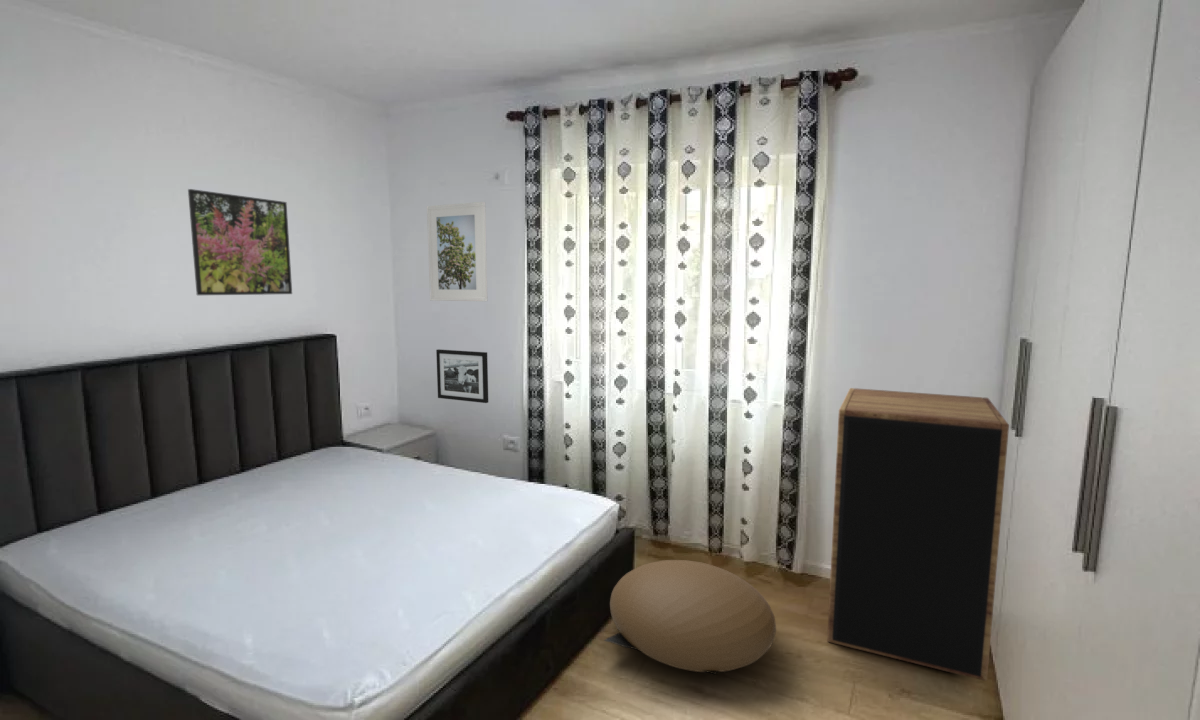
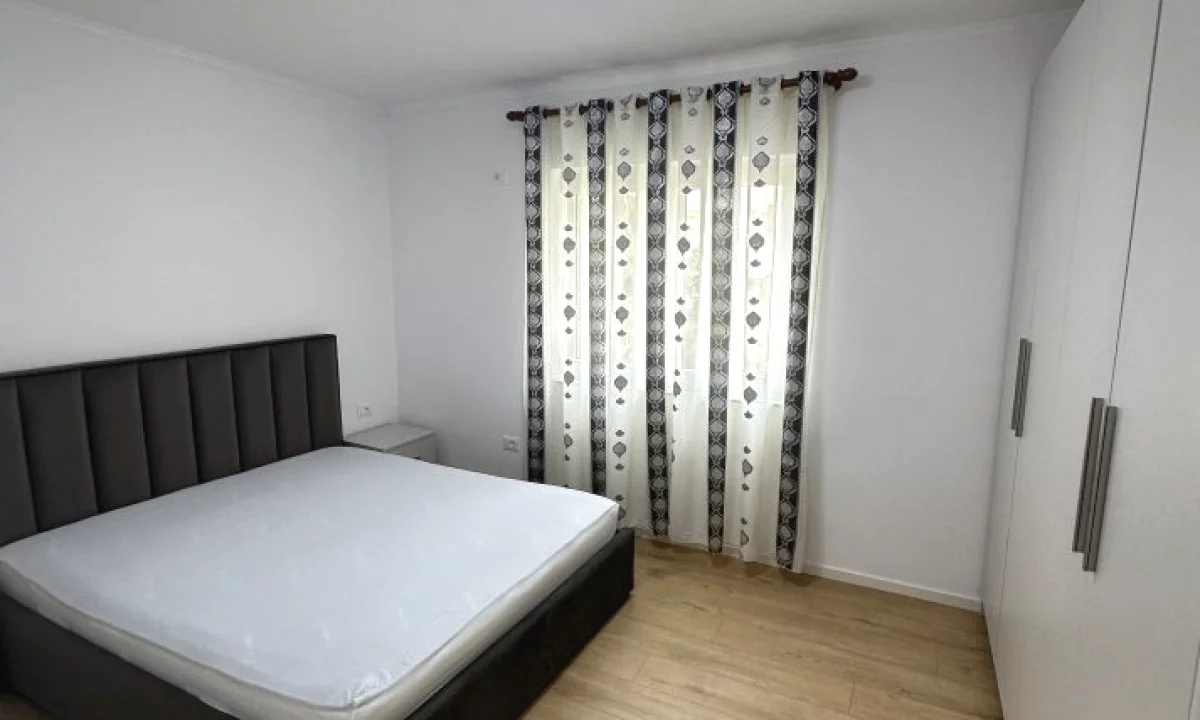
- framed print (456, 253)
- pouf (689, 610)
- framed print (244, 245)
- cabinet (909, 517)
- picture frame (461, 375)
